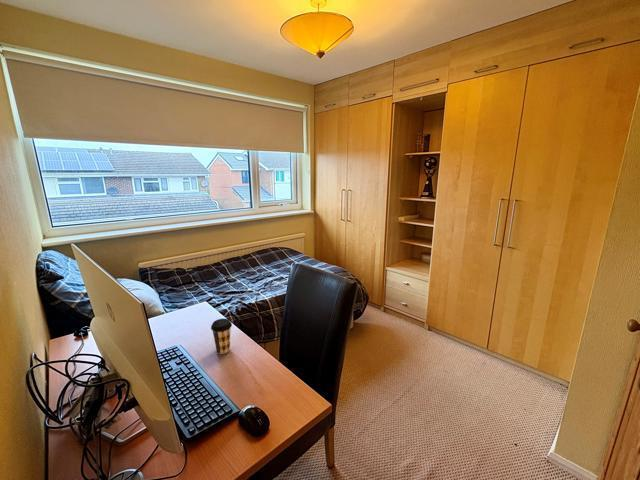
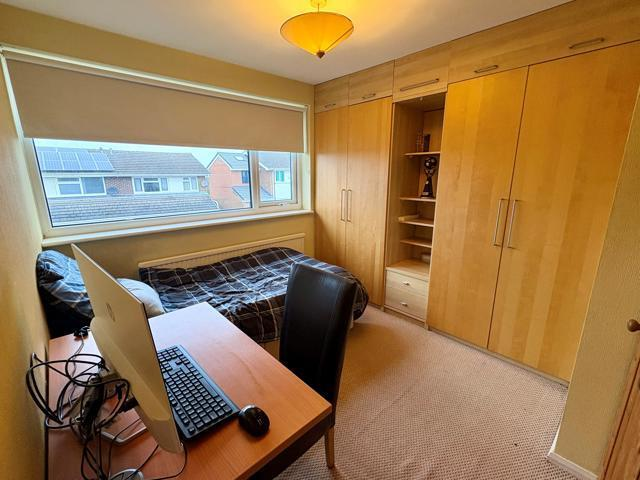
- coffee cup (222, 336)
